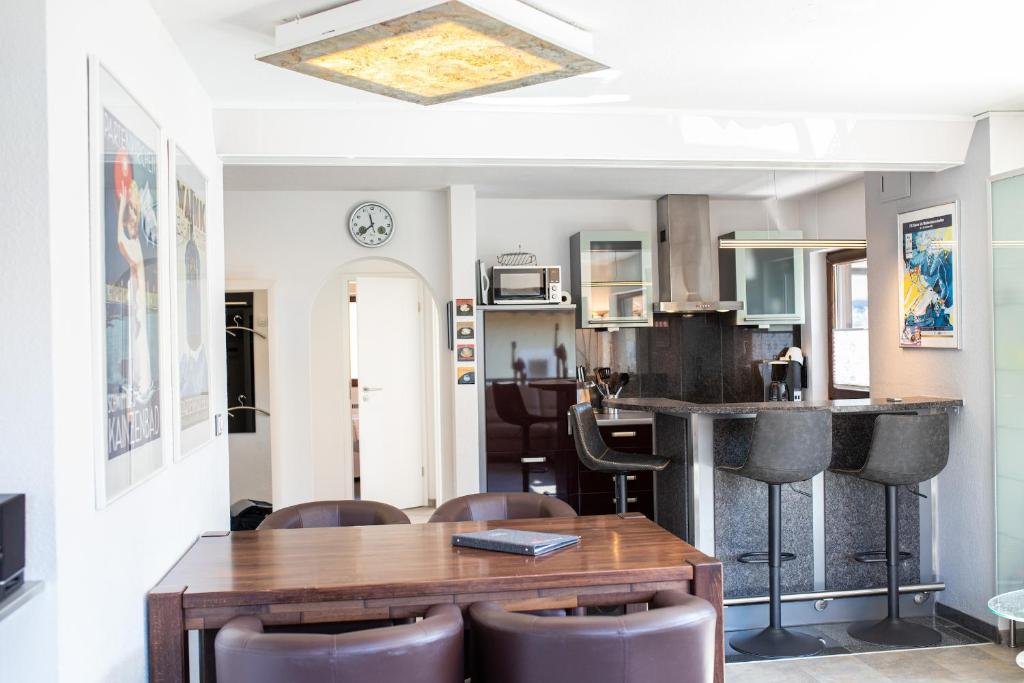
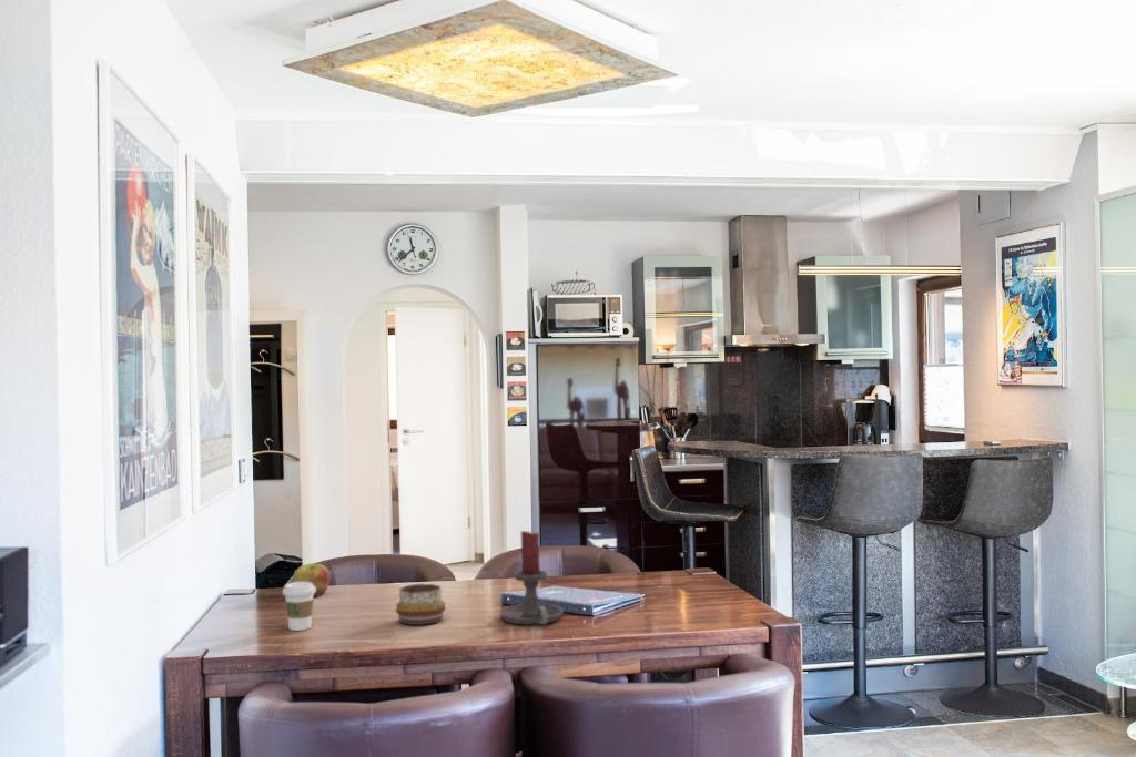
+ candle holder (532, 575)
+ coffee cup (300, 605)
+ apple (312, 580)
+ decorative bowl (420, 604)
